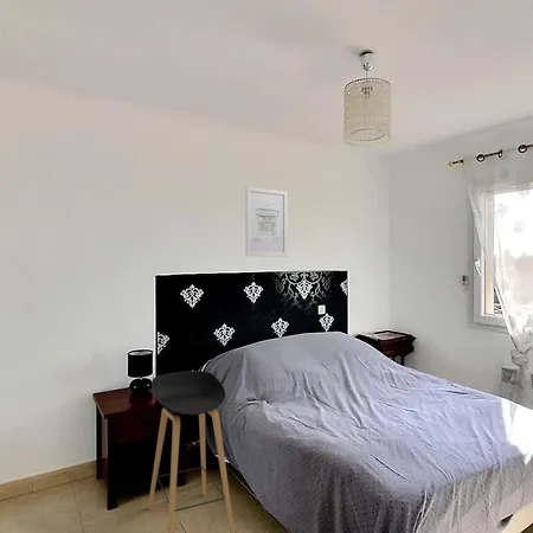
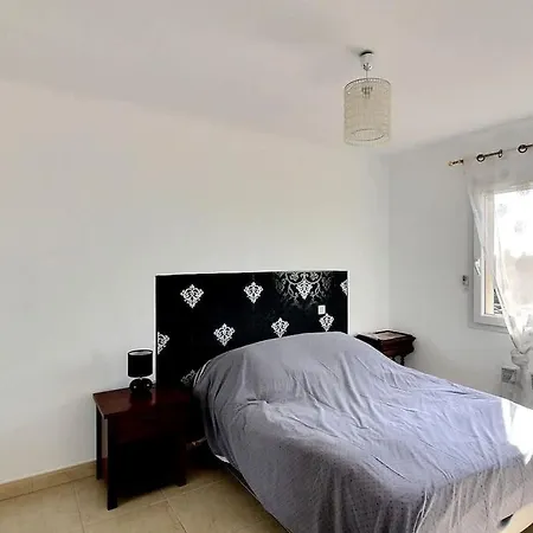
- stool (178, 451)
- wall art (266, 223)
